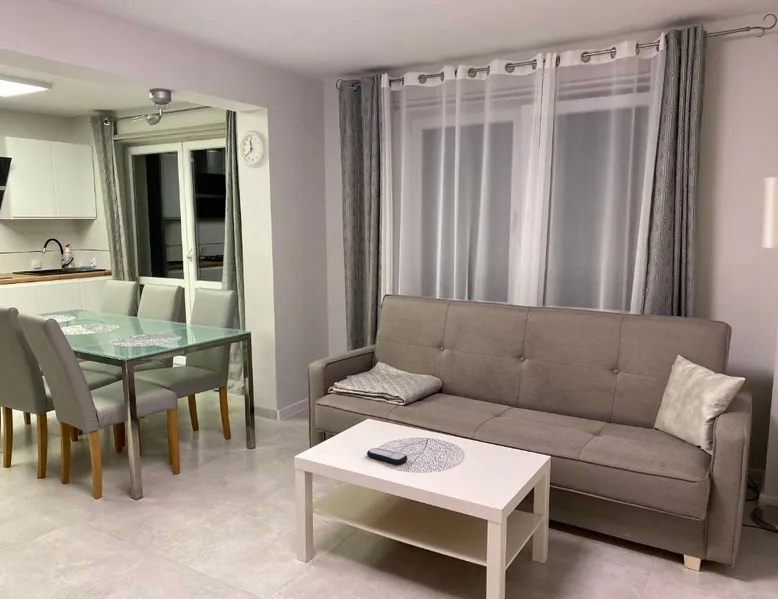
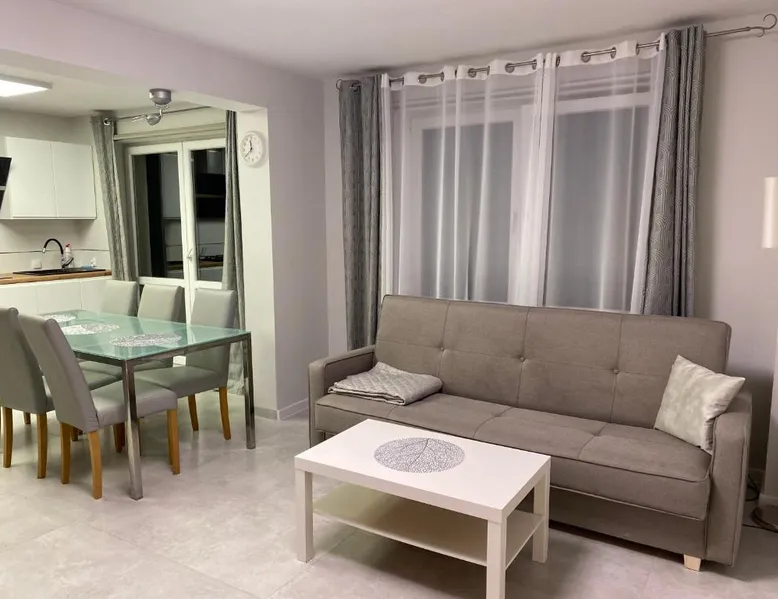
- remote control (386, 455)
